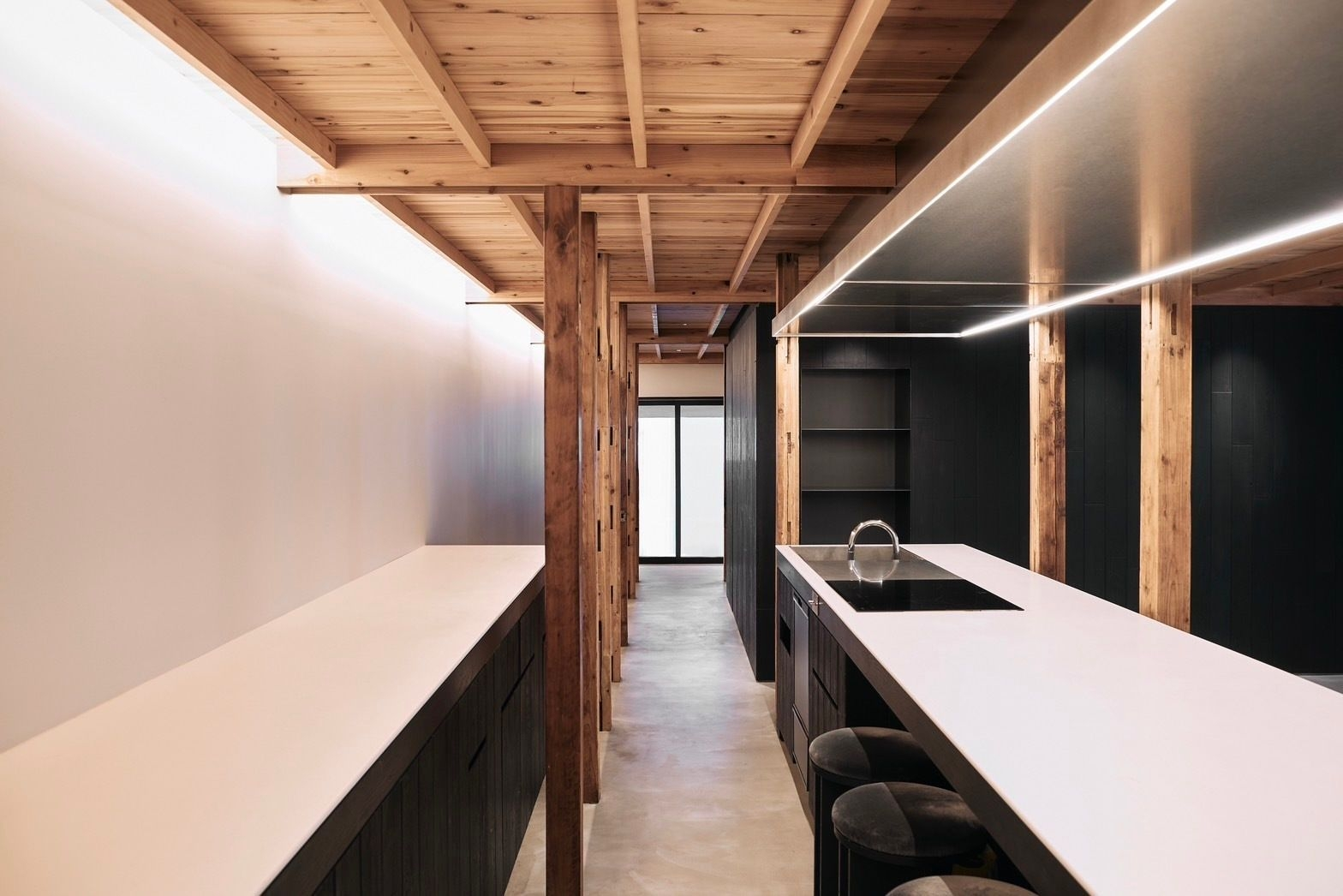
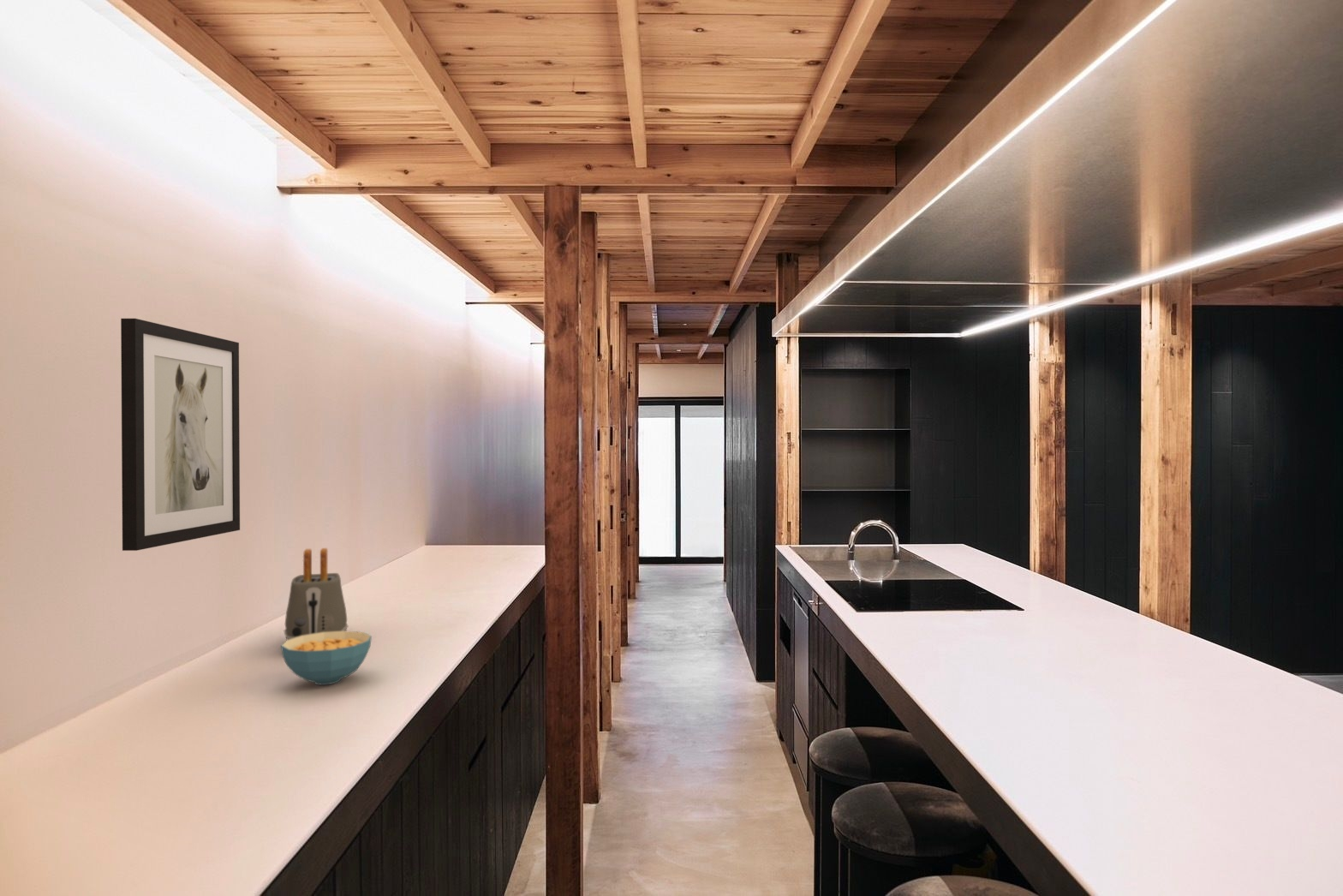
+ toaster (316, 596)
+ wall art (187, 435)
+ cereal bowl (327, 660)
